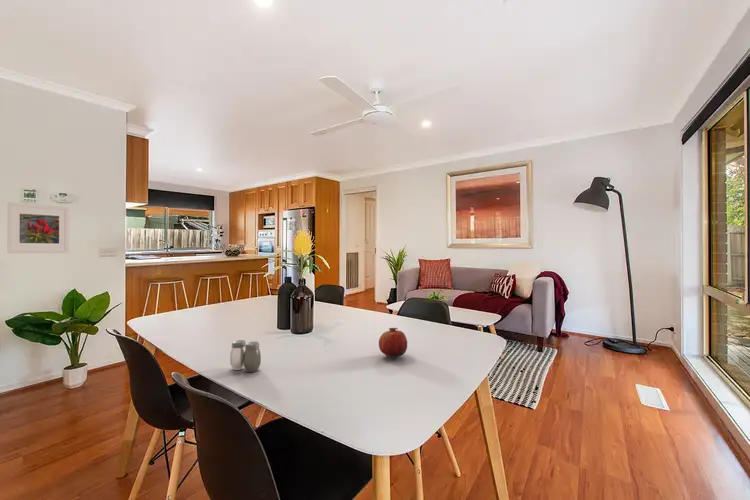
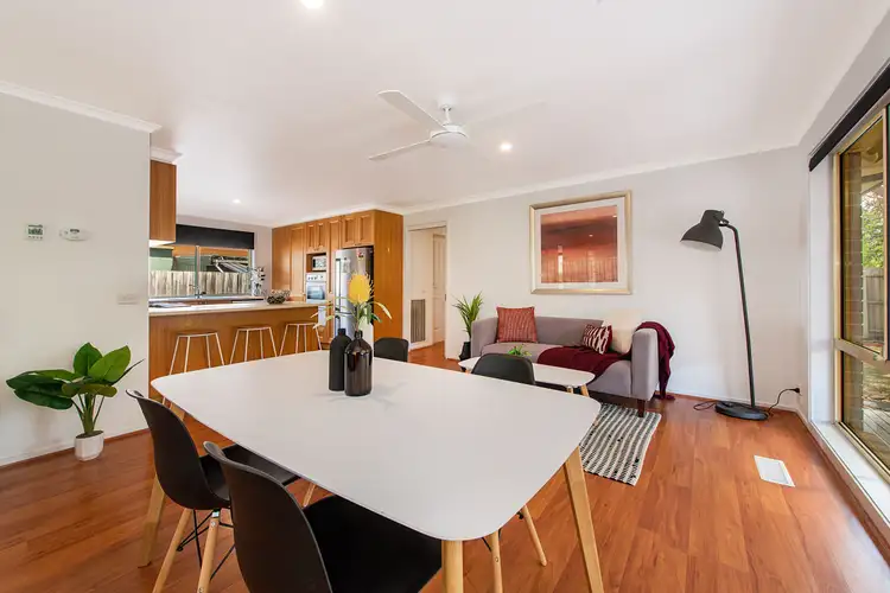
- salt and pepper shaker (245, 355)
- fruit (393, 342)
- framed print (39, 229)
